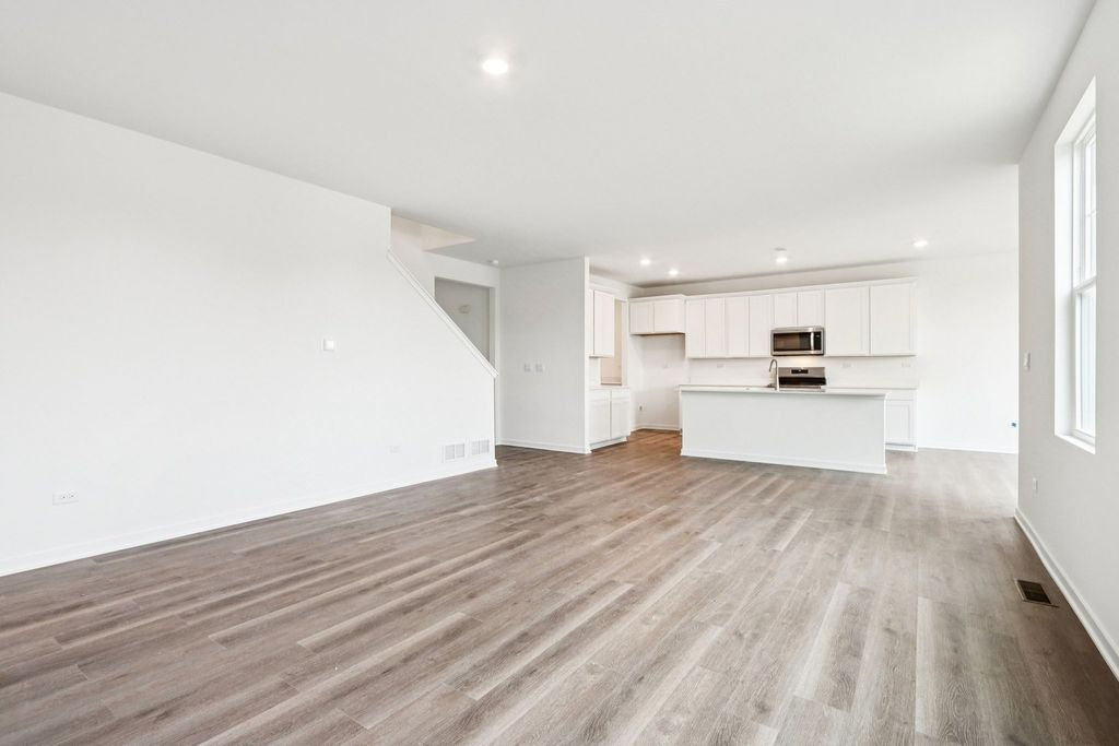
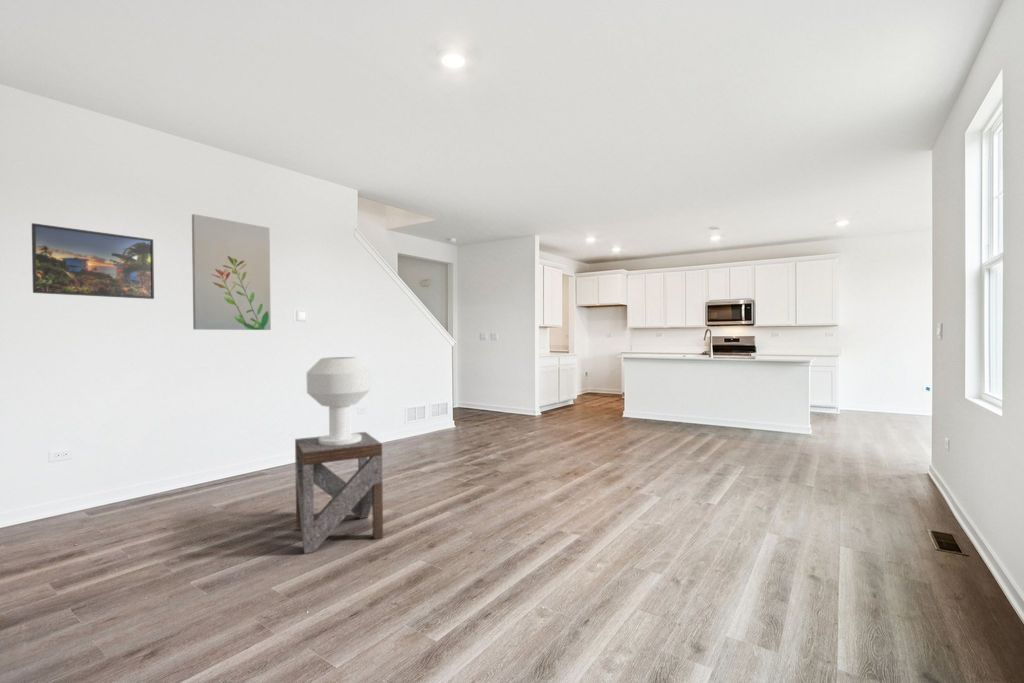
+ wall art (233, 275)
+ side table (337, 486)
+ table lamp (339, 399)
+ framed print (97, 264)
